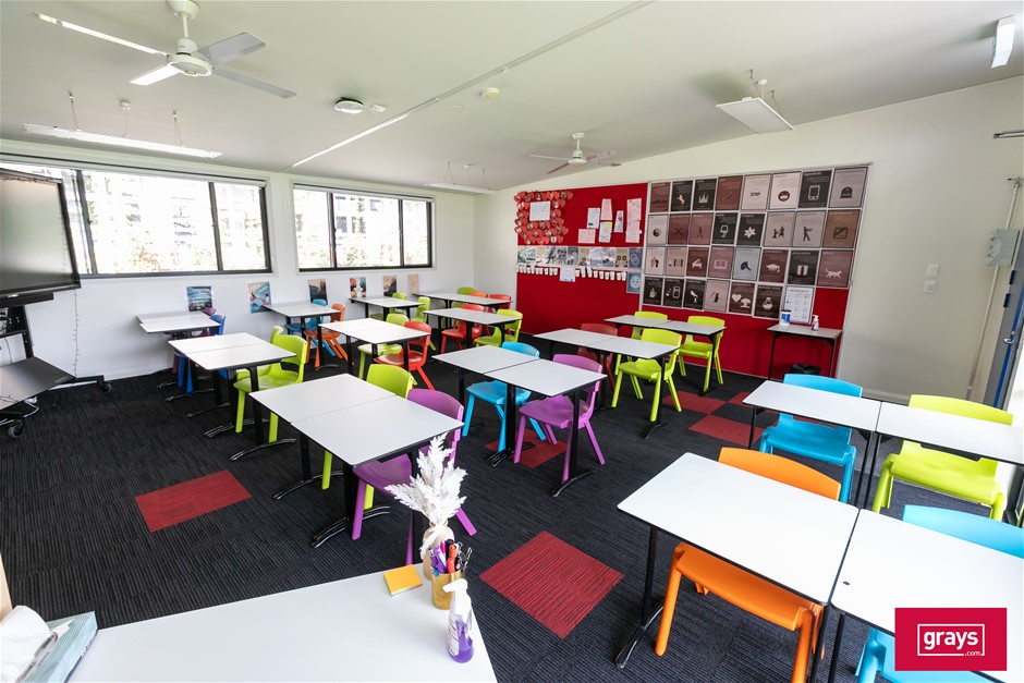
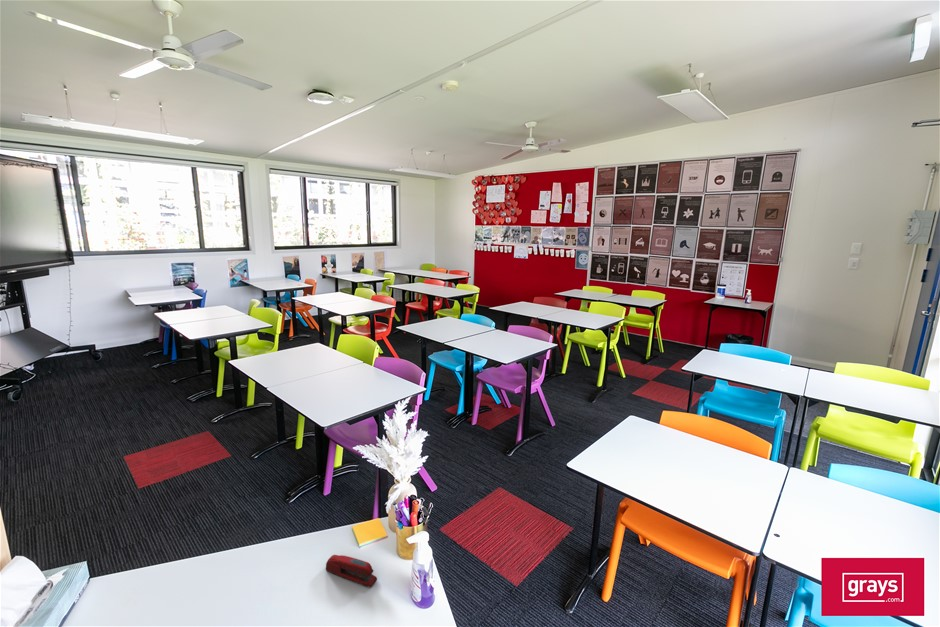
+ stapler (350, 566)
